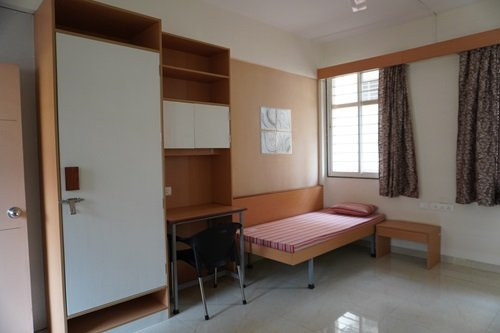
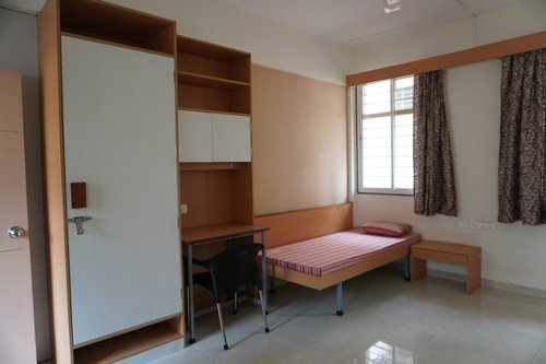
- wall art (276, 130)
